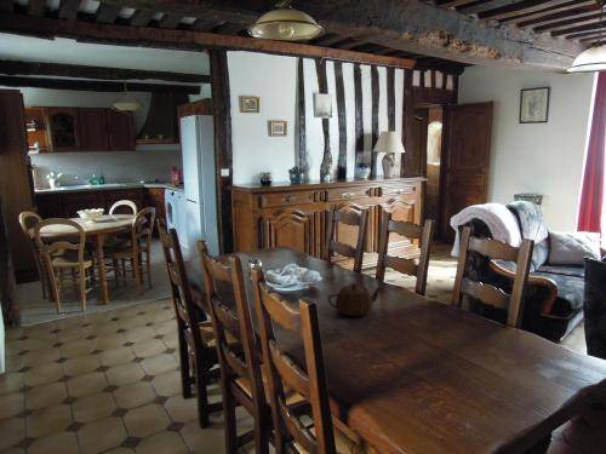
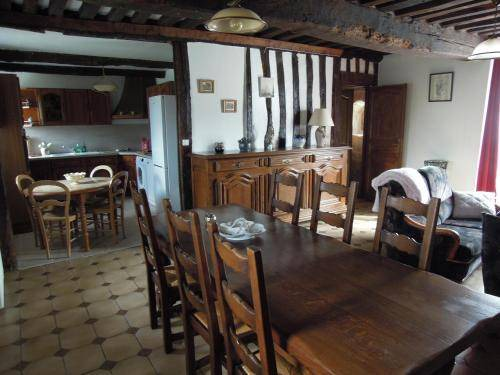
- teapot (355, 297)
